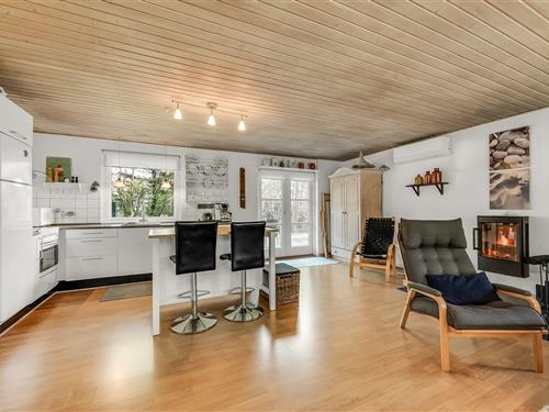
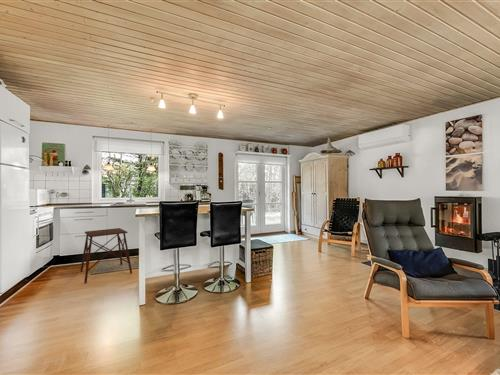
+ side table (105, 250)
